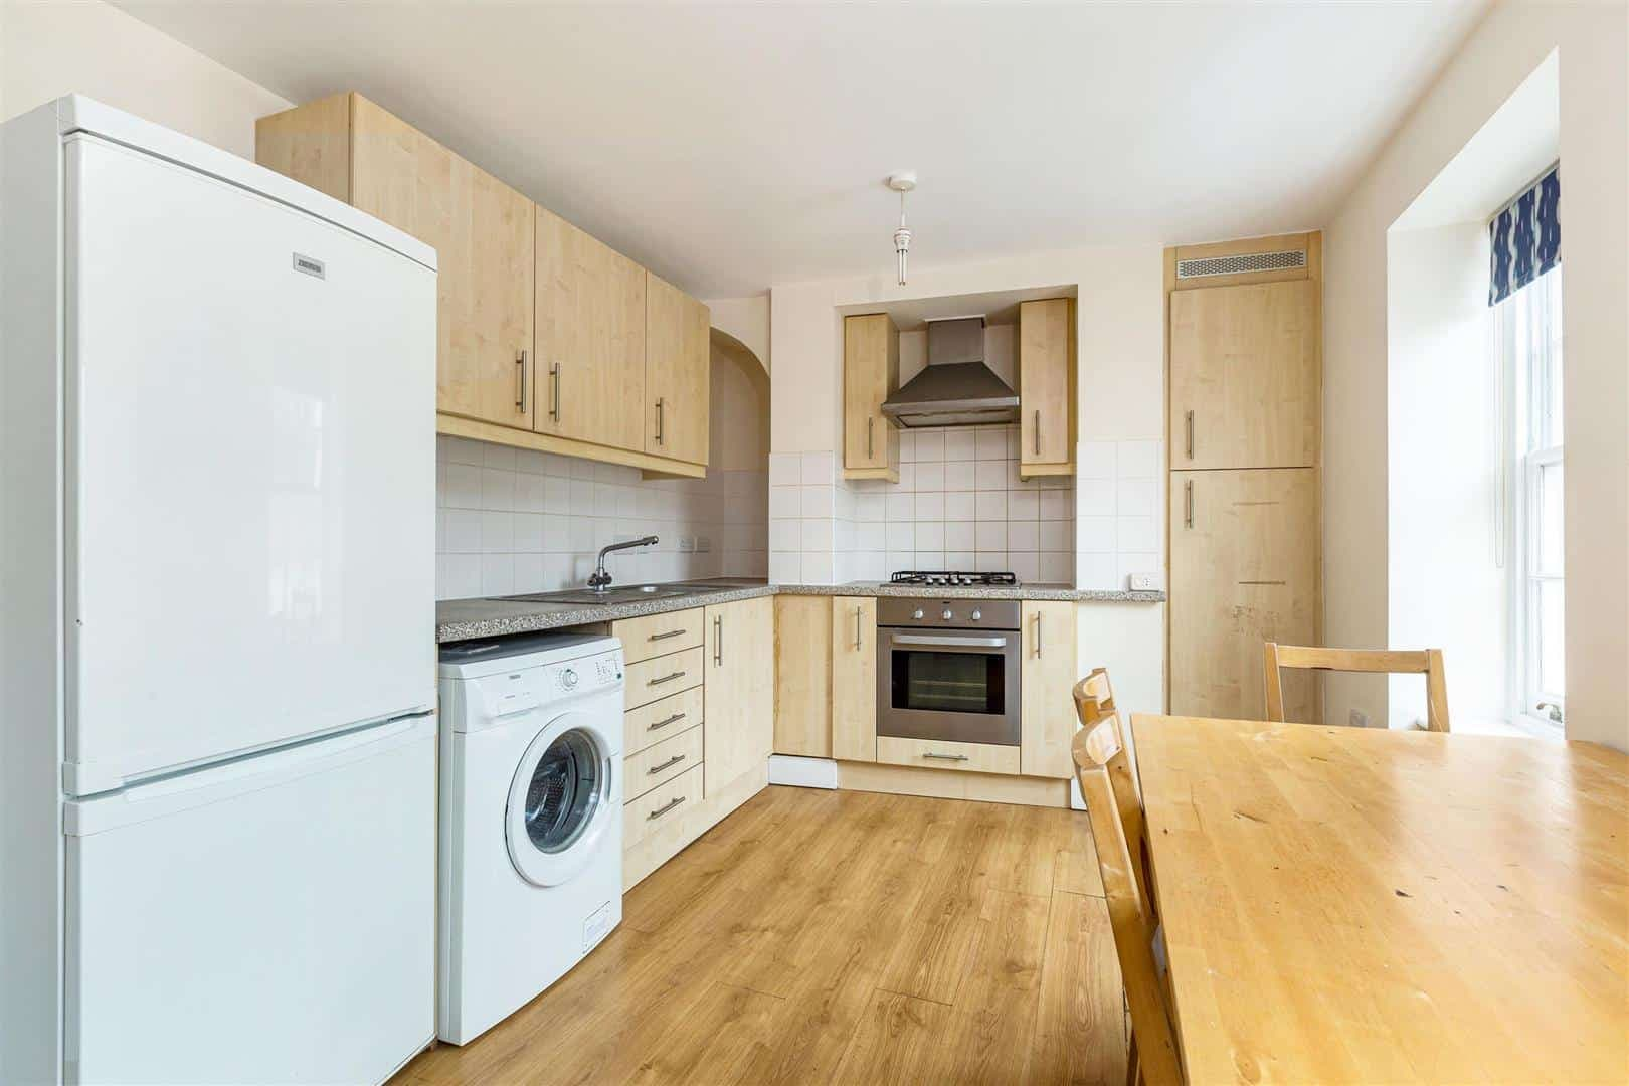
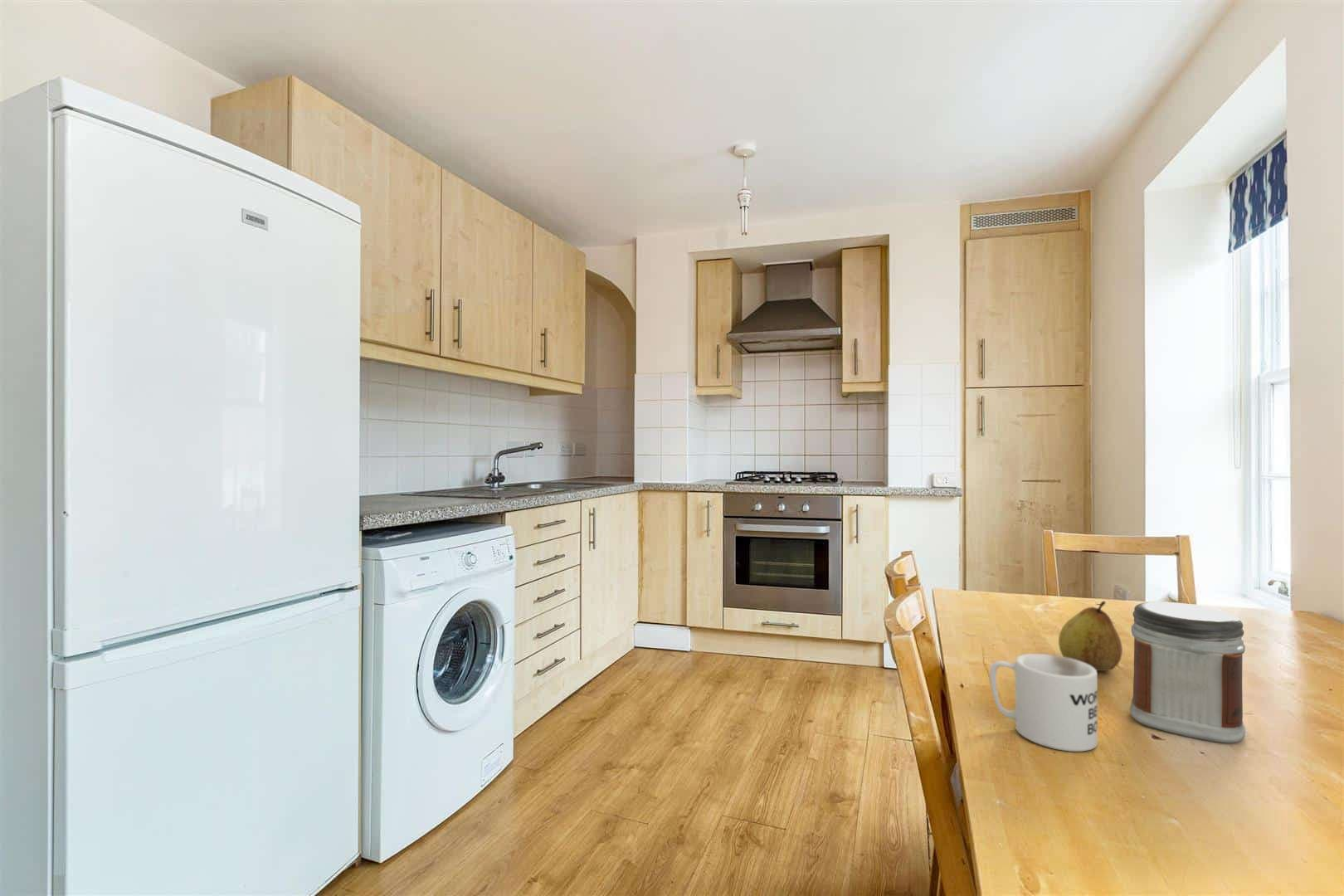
+ fruit (1089, 632)
+ mug (1040, 697)
+ jar (1185, 665)
